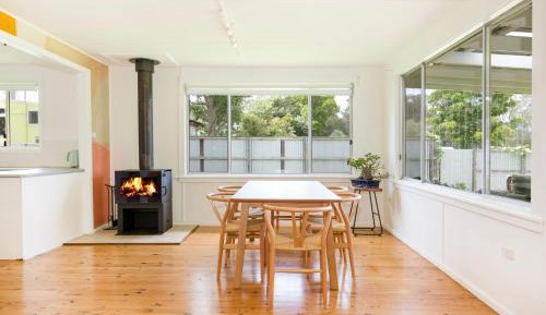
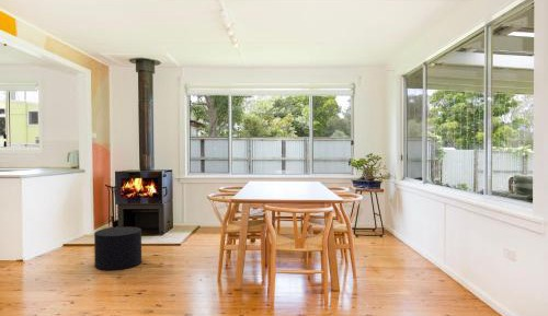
+ stool (118, 247)
